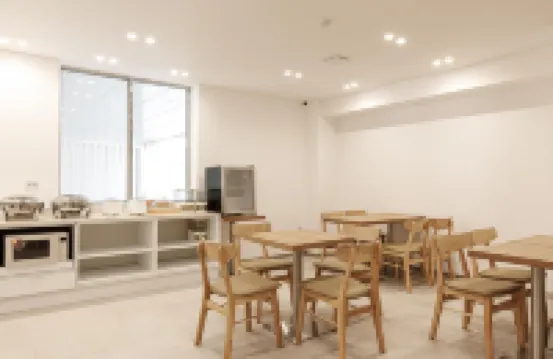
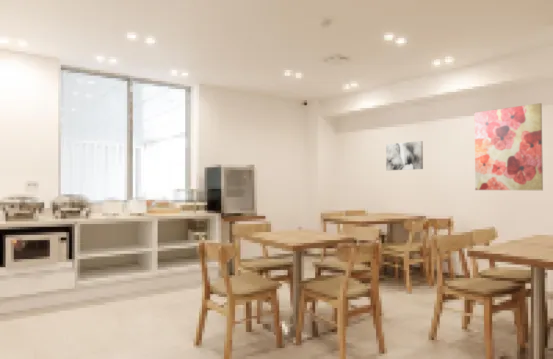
+ wall art (506, 149)
+ wall art (403, 156)
